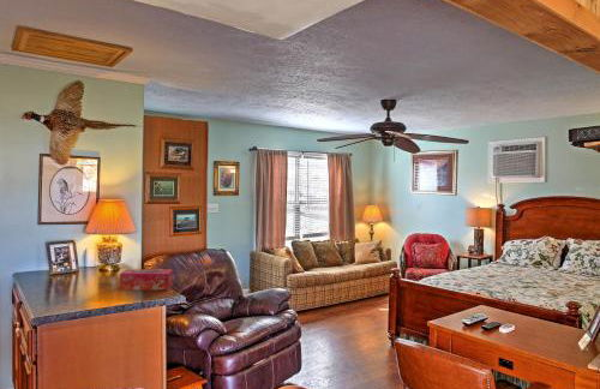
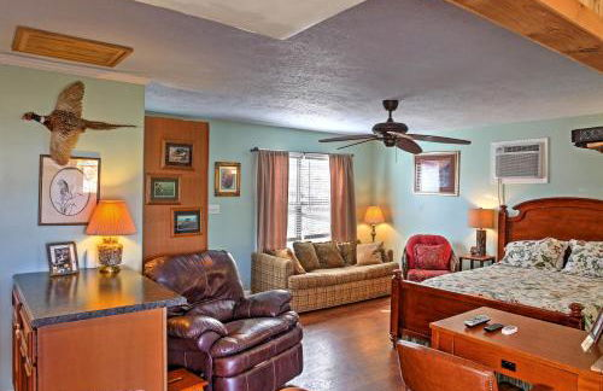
- tissue box (146, 279)
